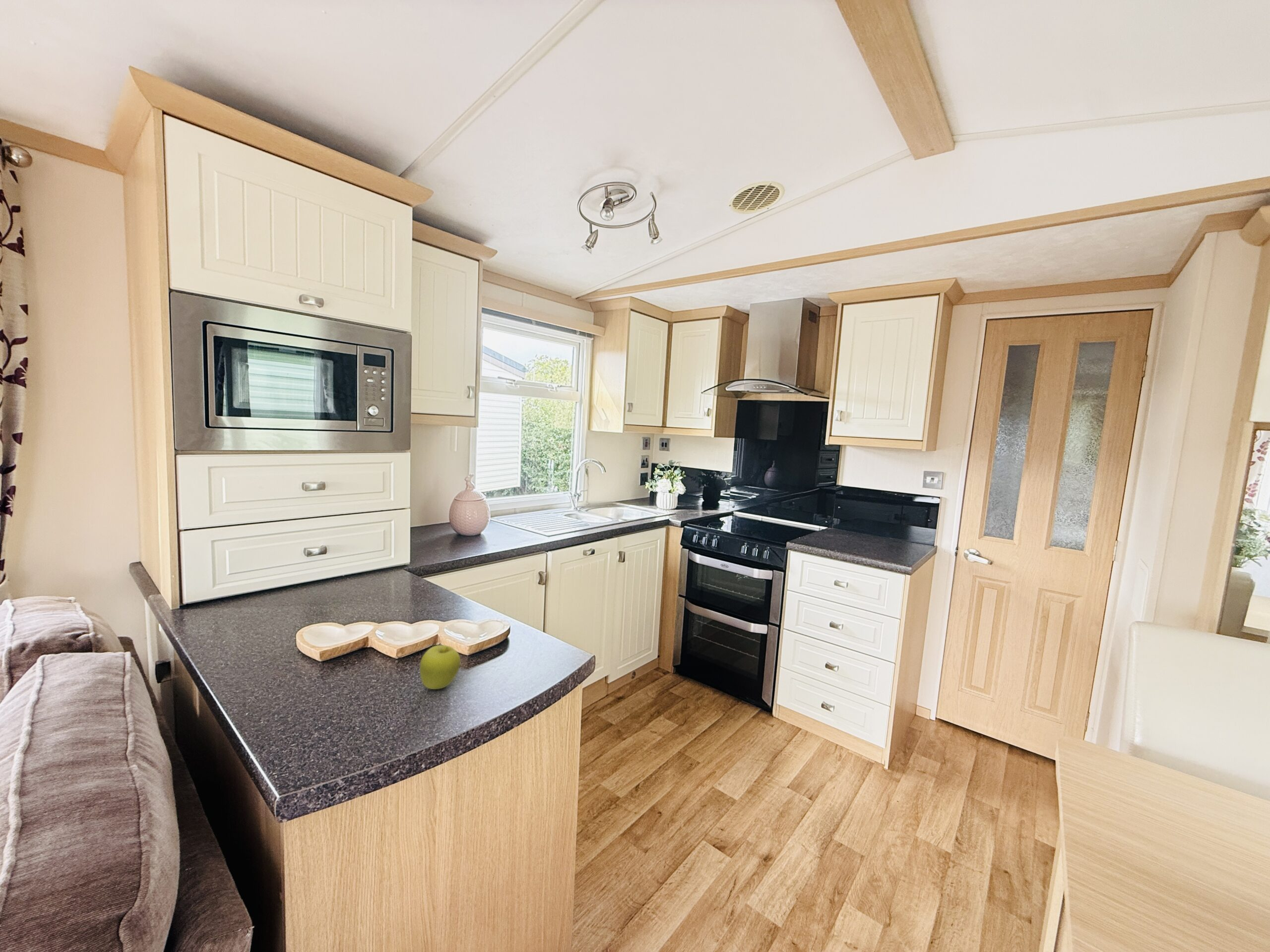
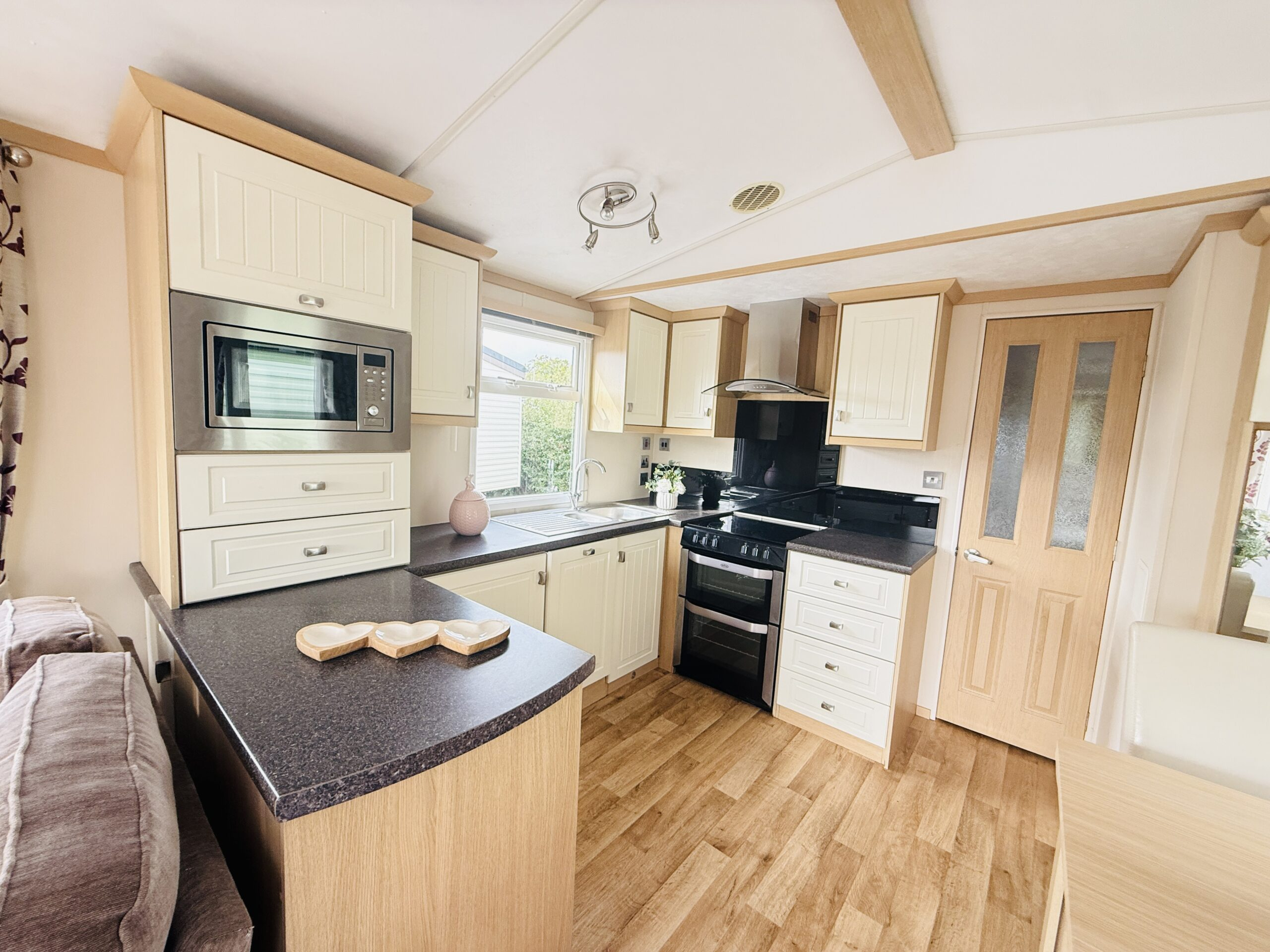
- fruit (440, 667)
